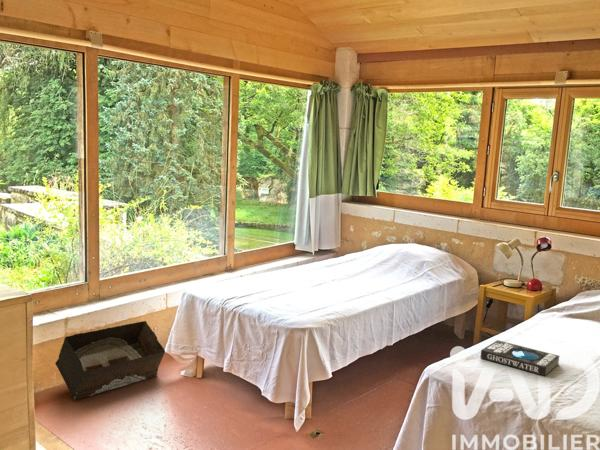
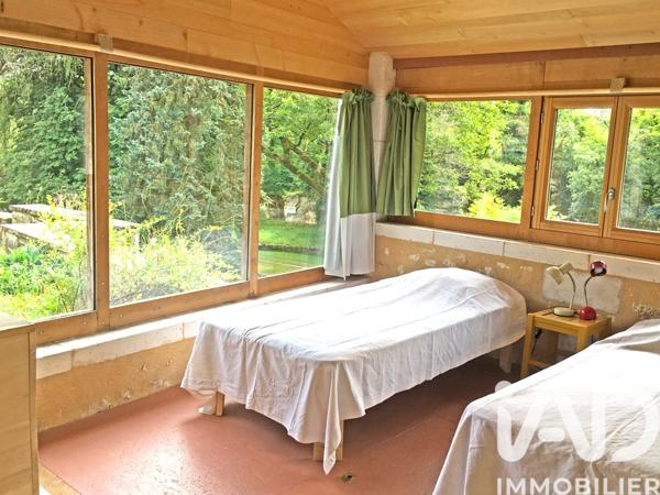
- storage bin (112, 357)
- book (519, 356)
